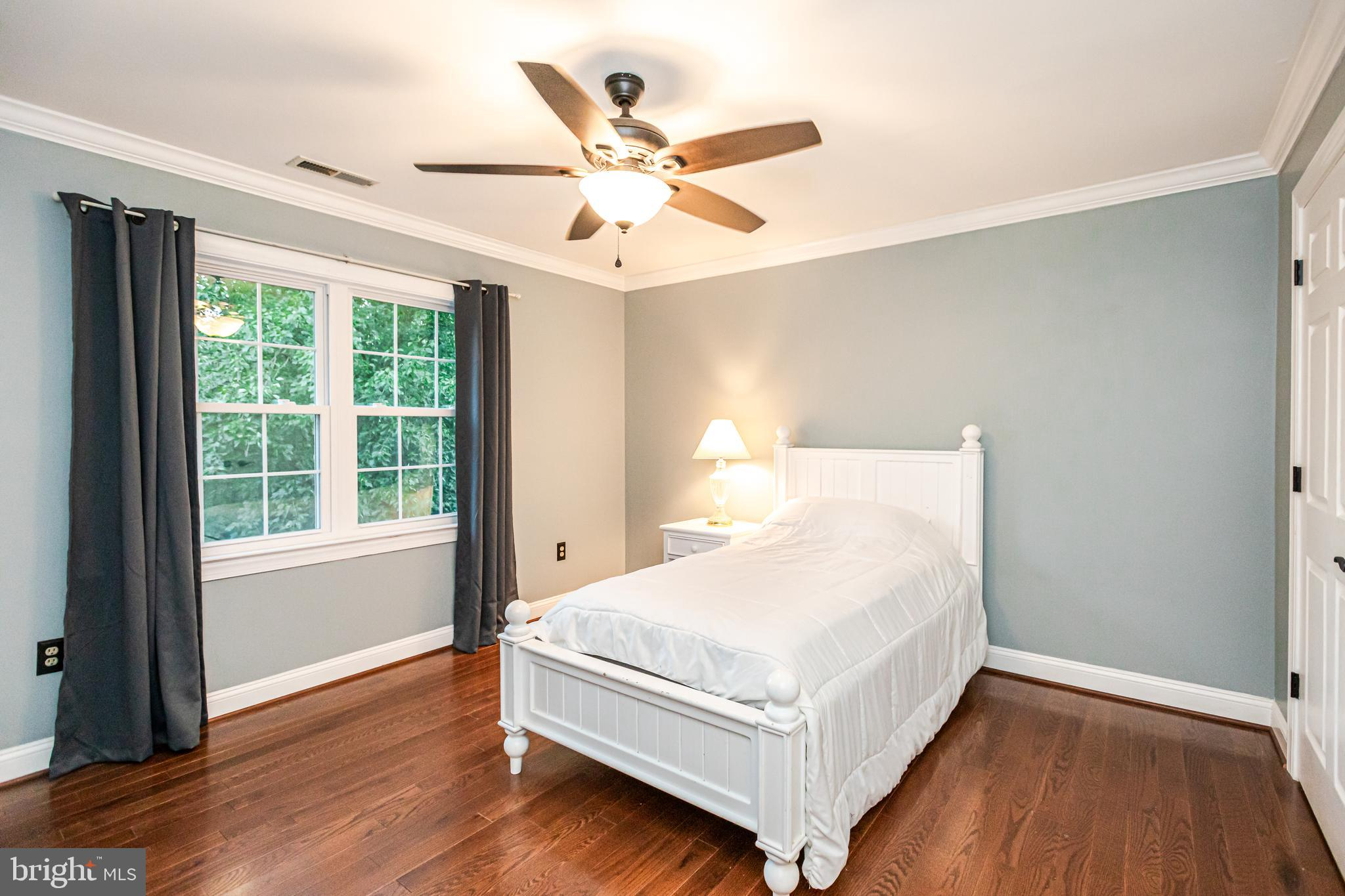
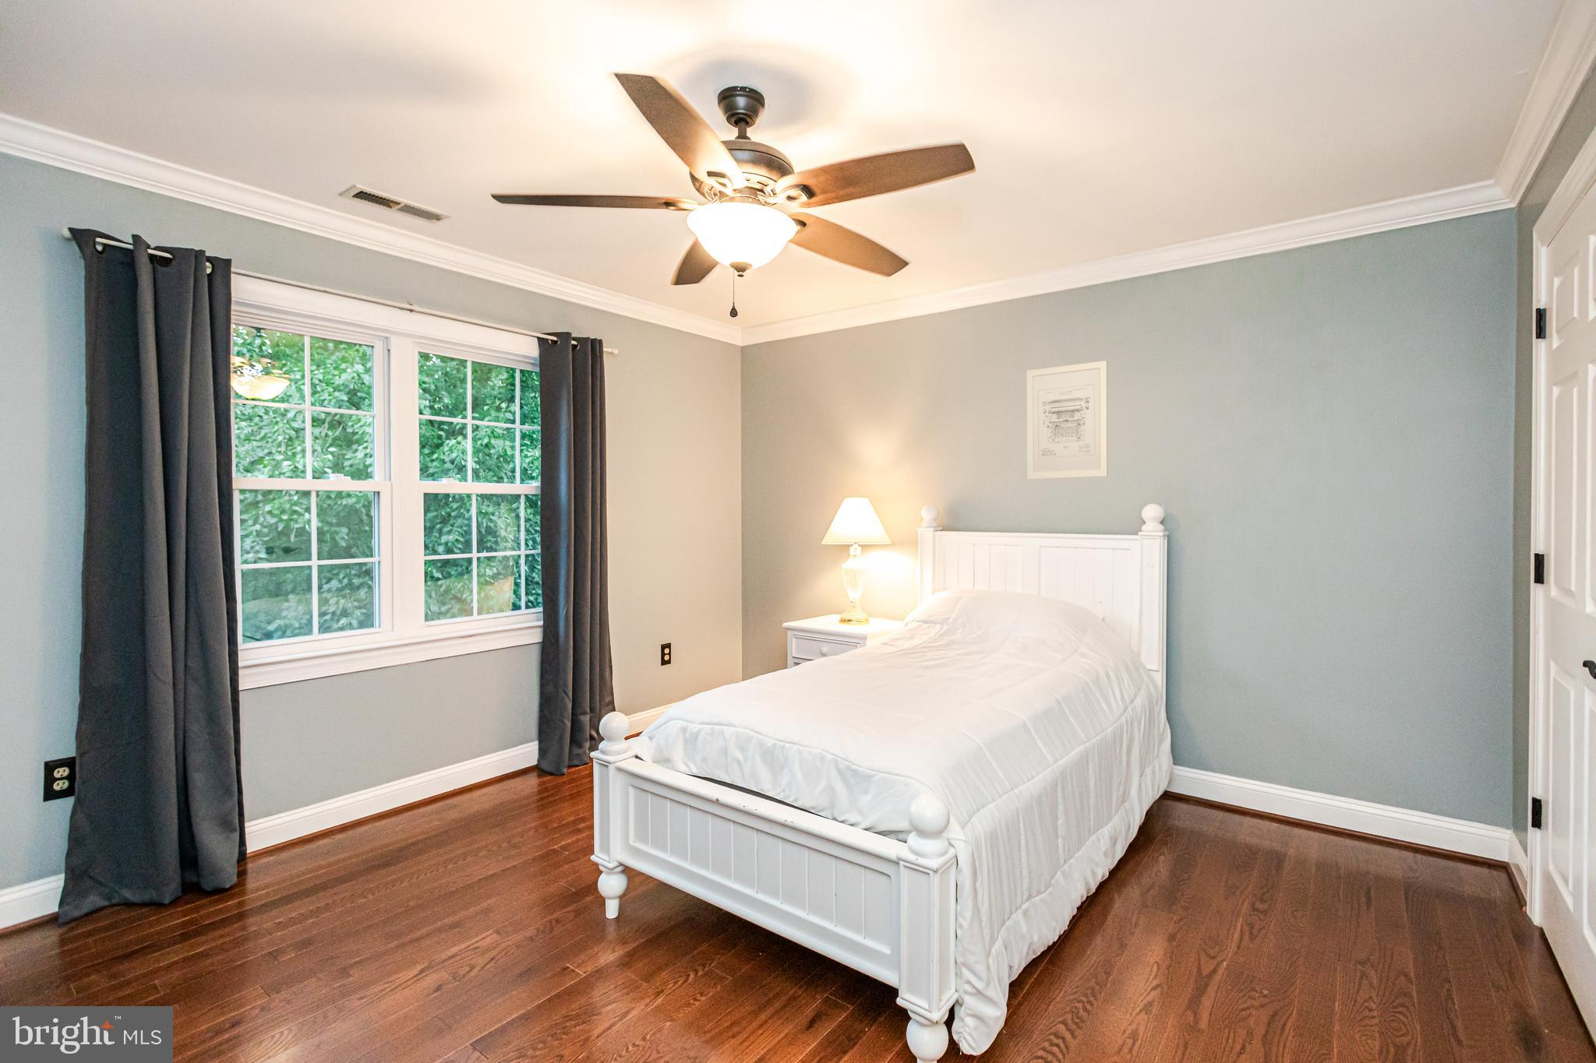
+ wall art (1066, 421)
